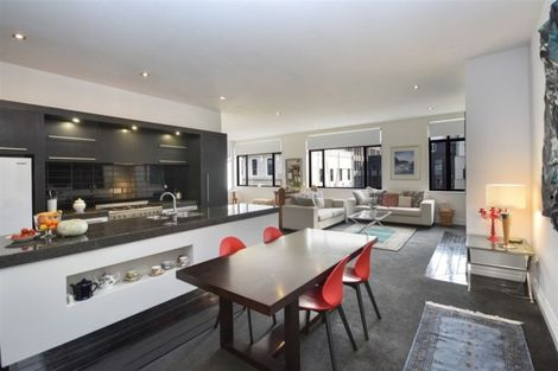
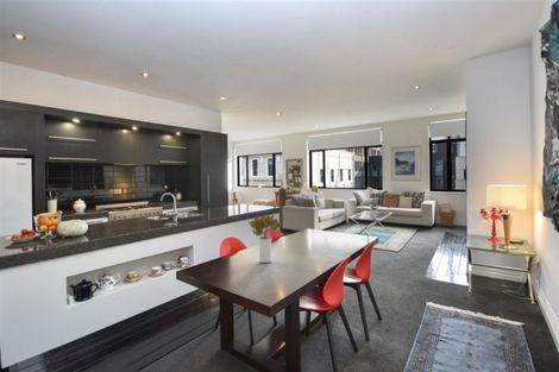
+ flower bouquet (266, 238)
